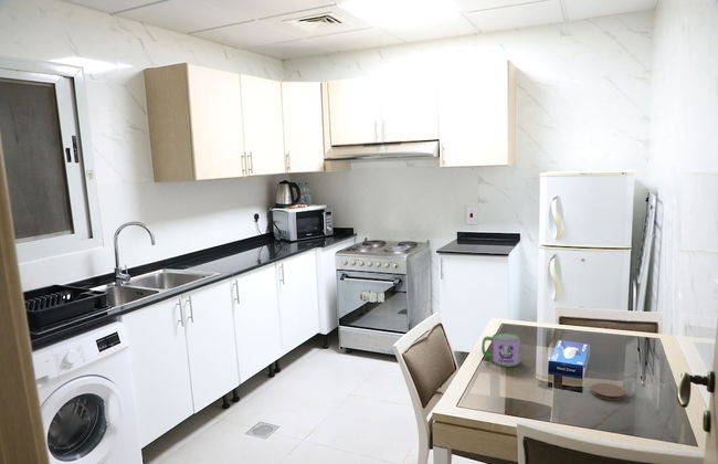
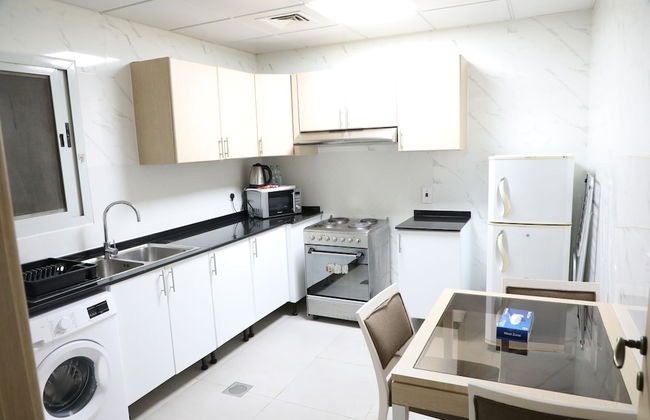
- coaster (608, 391)
- mug (500, 348)
